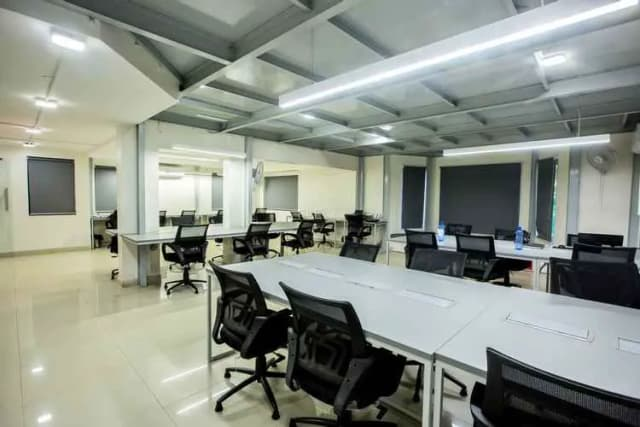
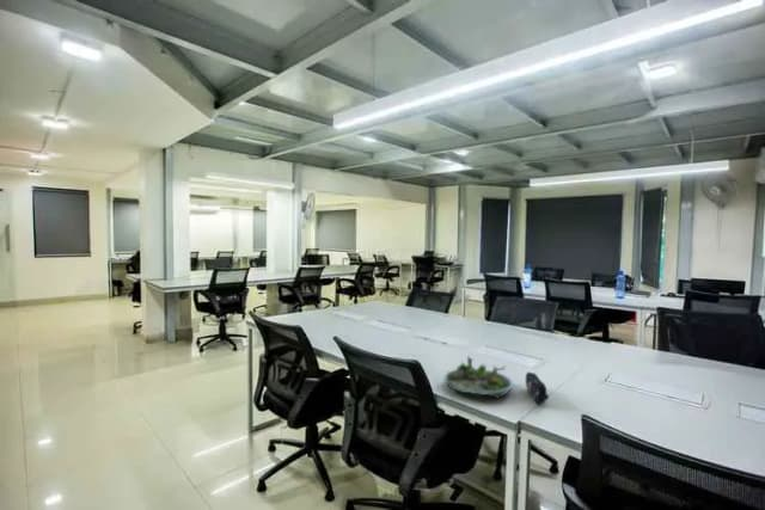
+ pencil case (534, 387)
+ succulent planter (477, 374)
